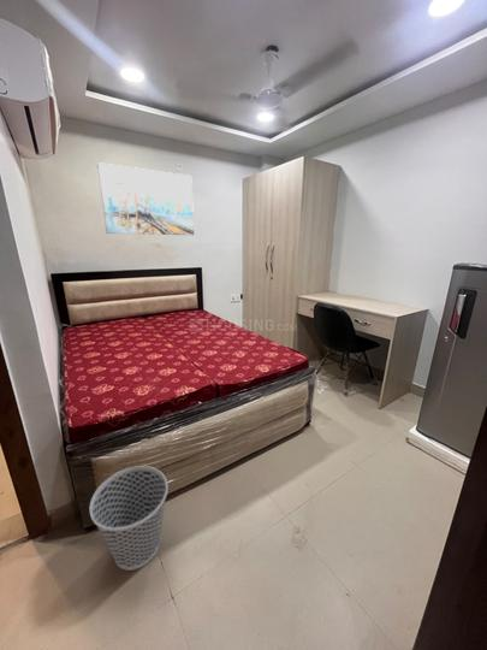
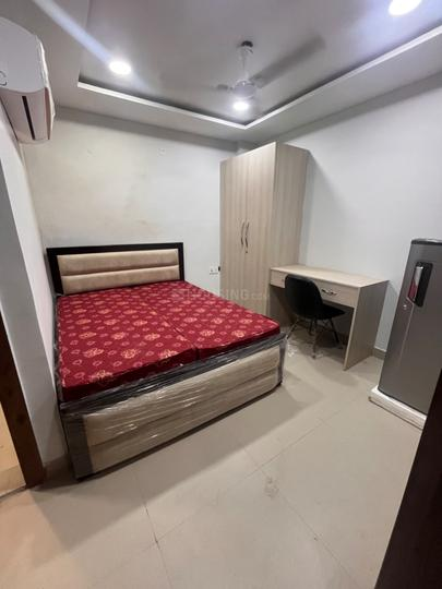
- wastebasket (133, 520)
- wall art (150, 202)
